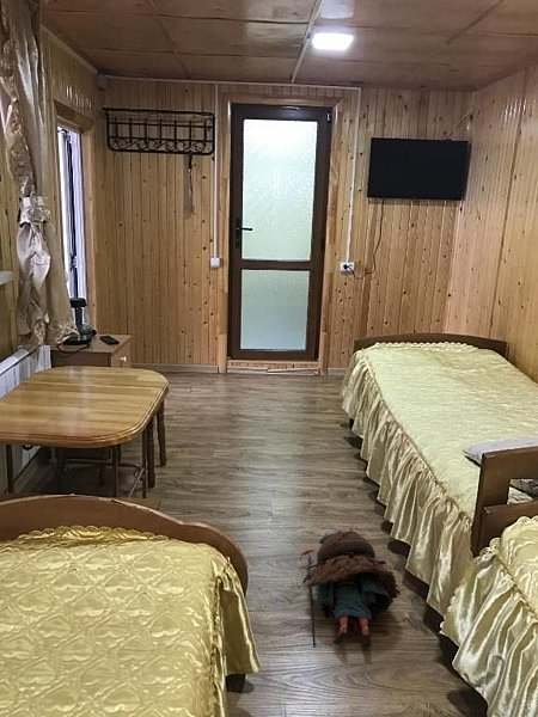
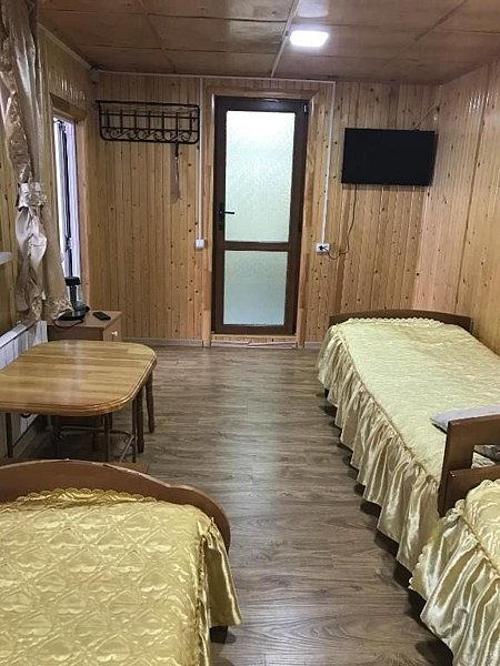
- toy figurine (349, 576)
